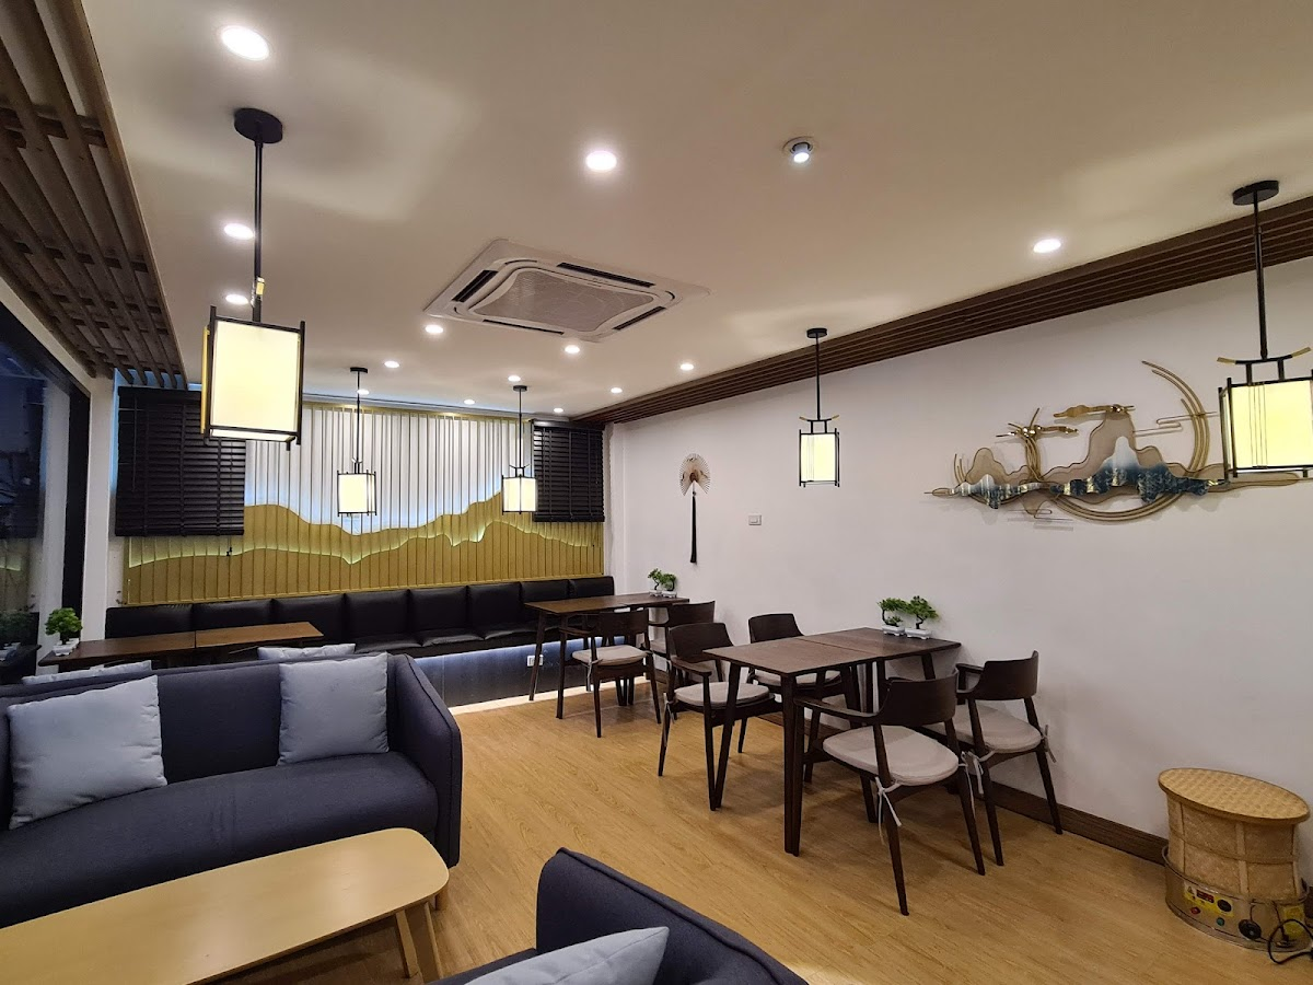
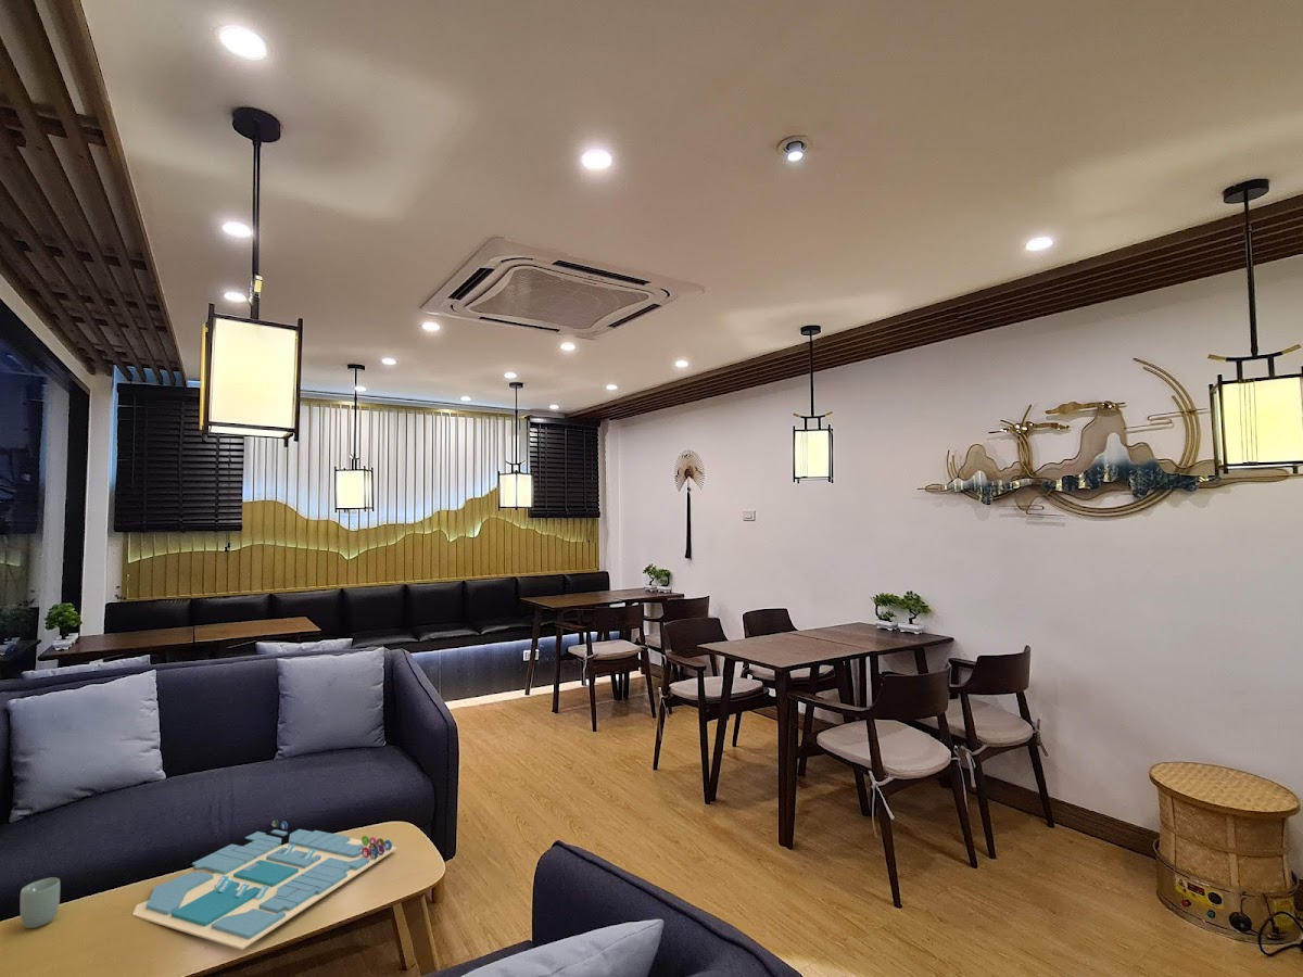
+ cup (40, 904)
+ board game (262, 870)
